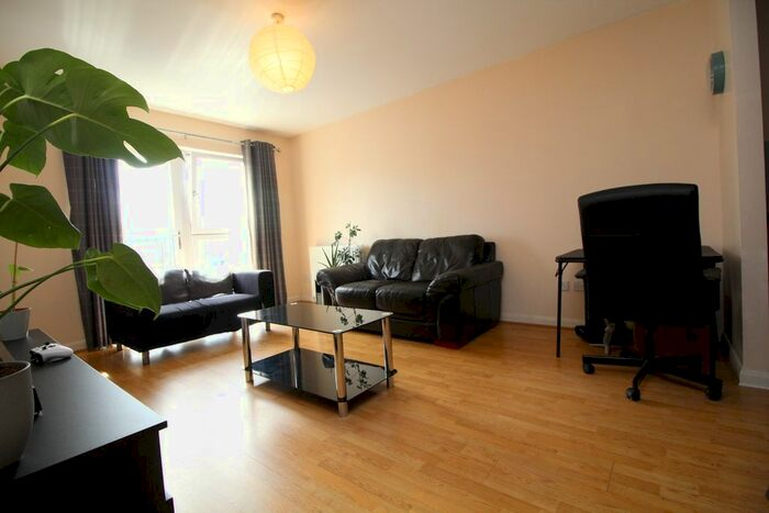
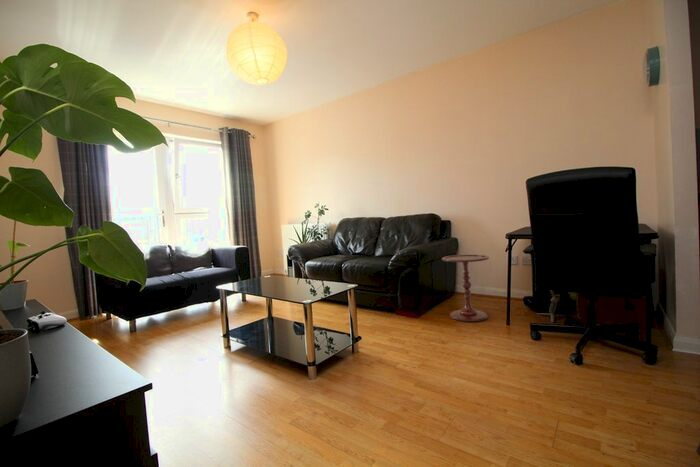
+ side table (466, 286)
